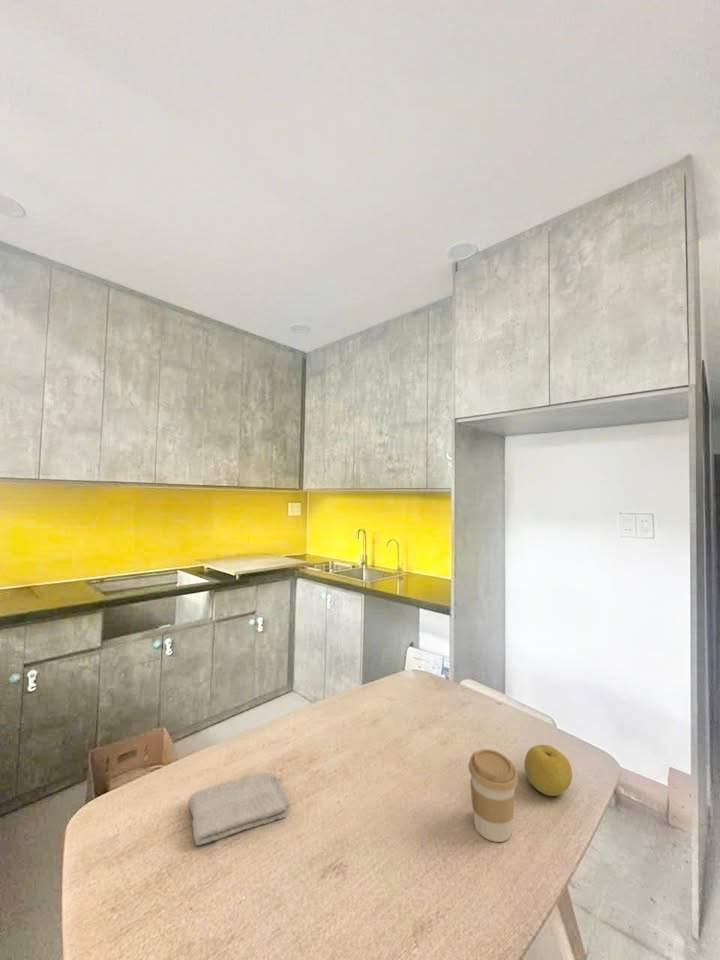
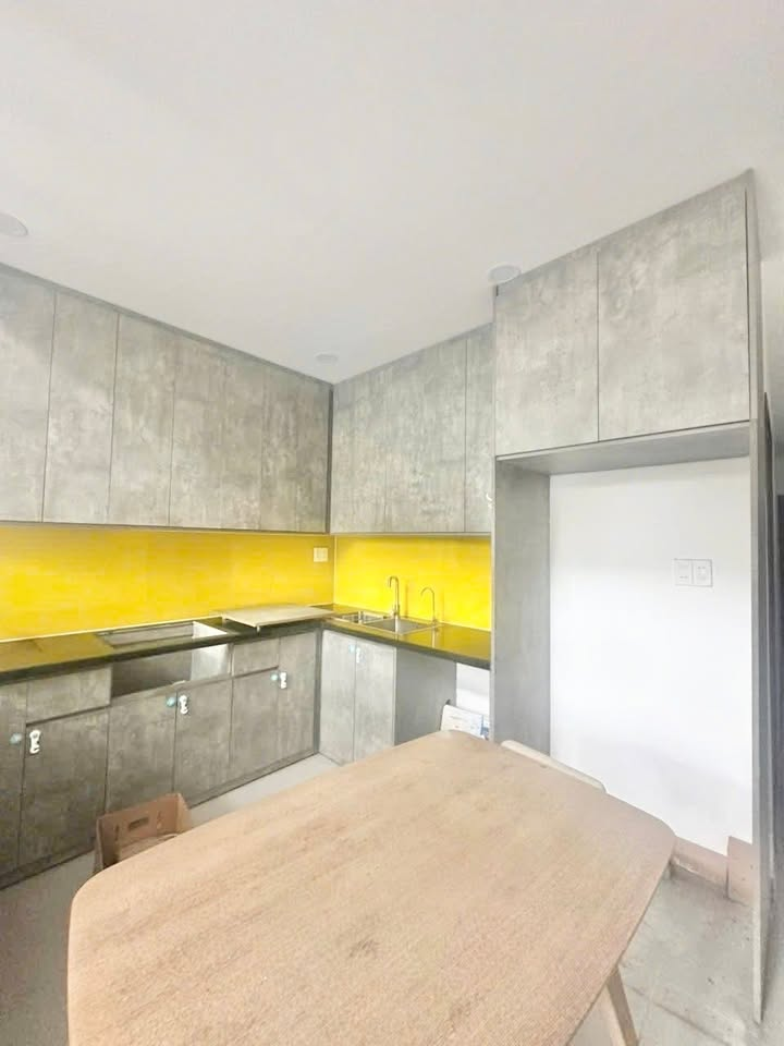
- fruit (547, 768)
- coffee cup (492, 793)
- washcloth (238, 804)
